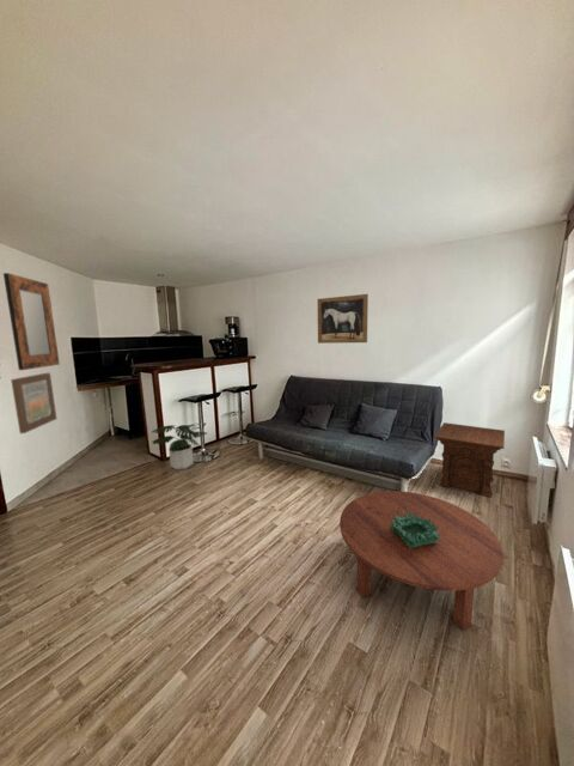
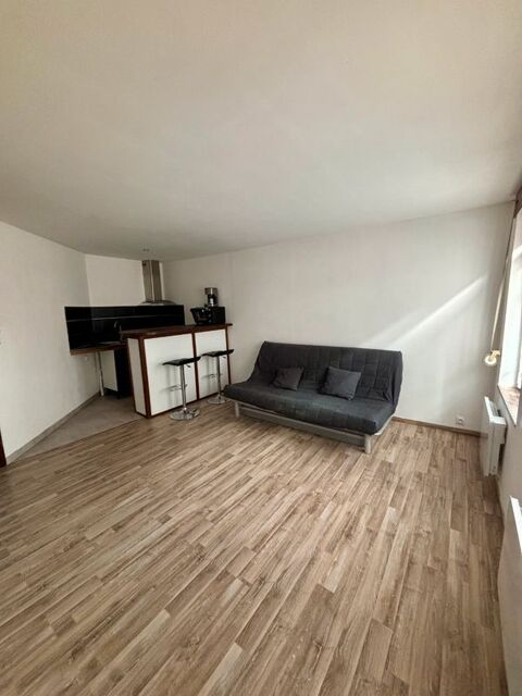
- decorative bowl (413, 529)
- potted plant (182, 445)
- coffee table (413, 551)
- side table (468, 457)
- wall art (341, 320)
- wall art (36, 401)
- home mirror (35, 323)
